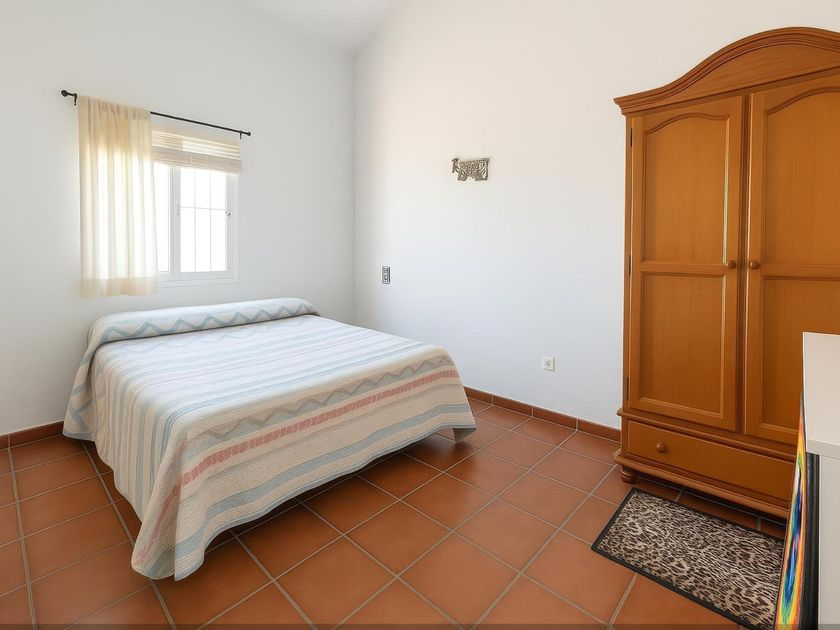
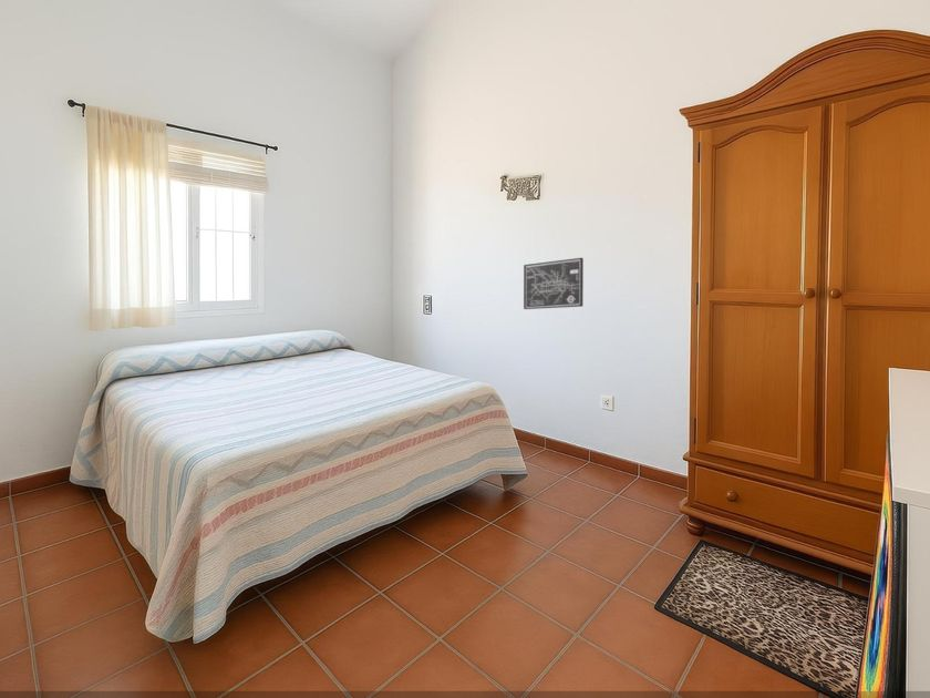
+ wall art (551, 285)
